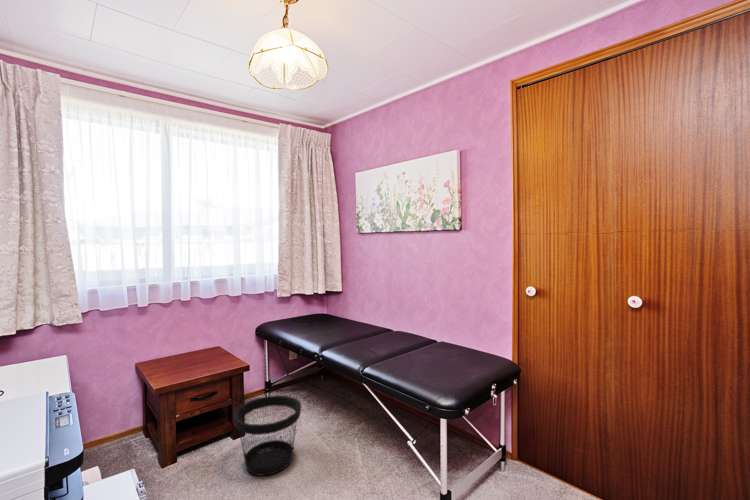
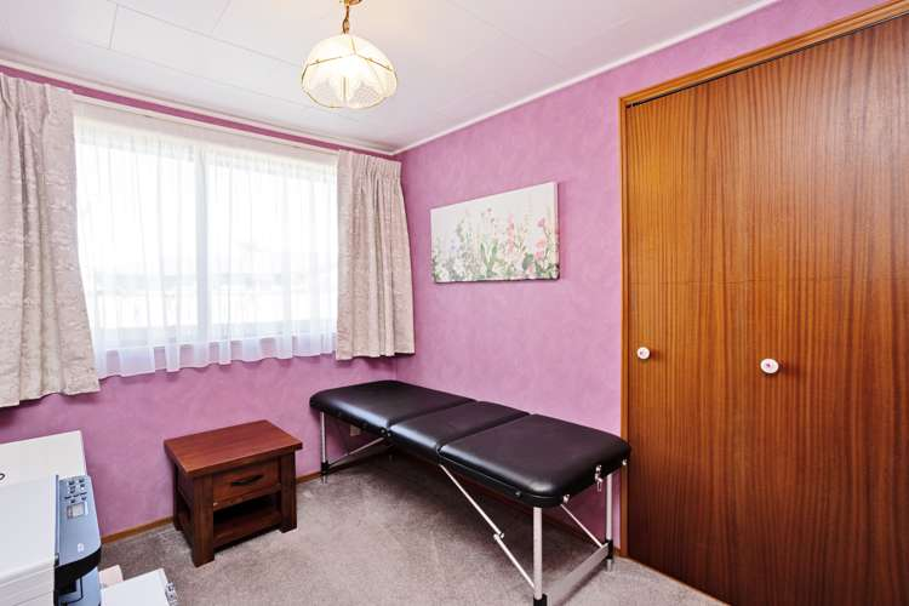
- wastebasket (268, 435)
